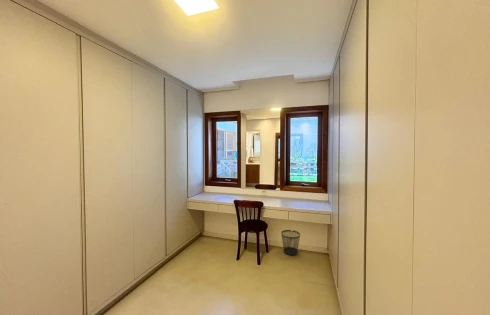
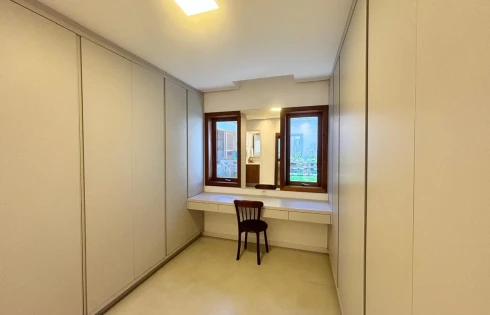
- wastebasket (290, 242)
